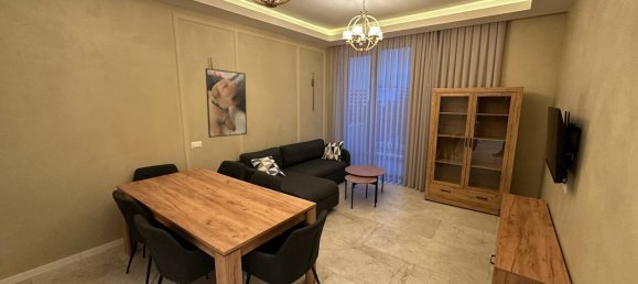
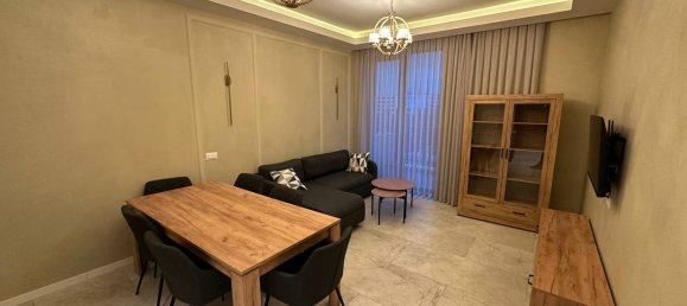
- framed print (227, 103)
